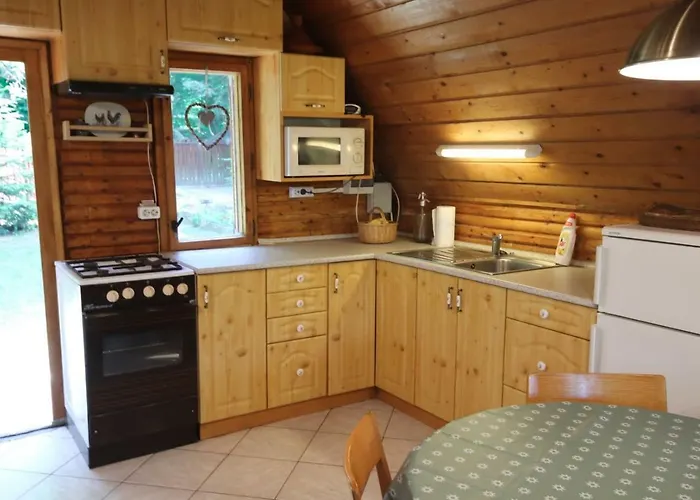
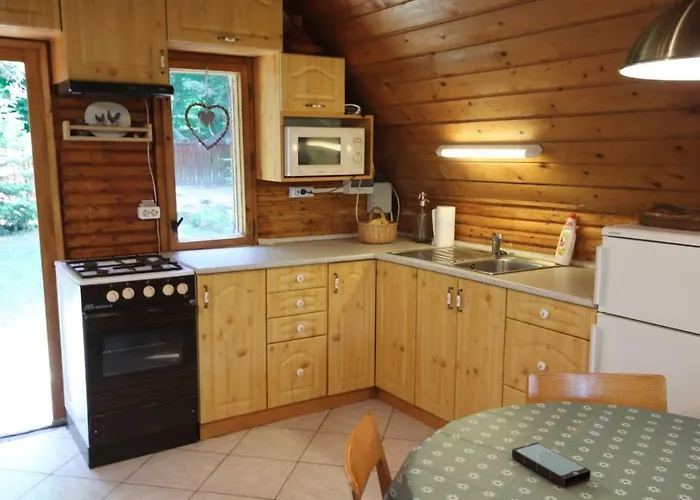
+ smartphone (549, 463)
